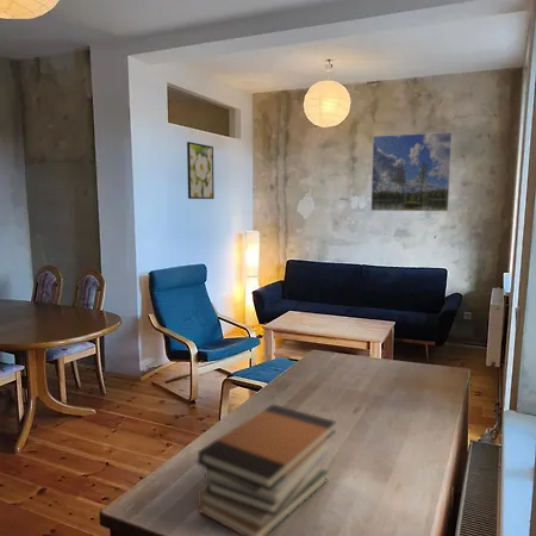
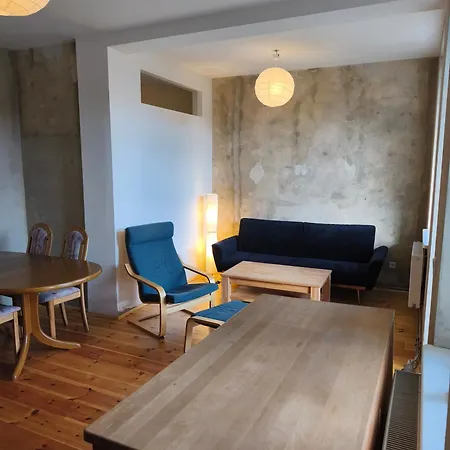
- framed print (200, 172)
- book stack (269, 465)
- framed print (410, 173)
